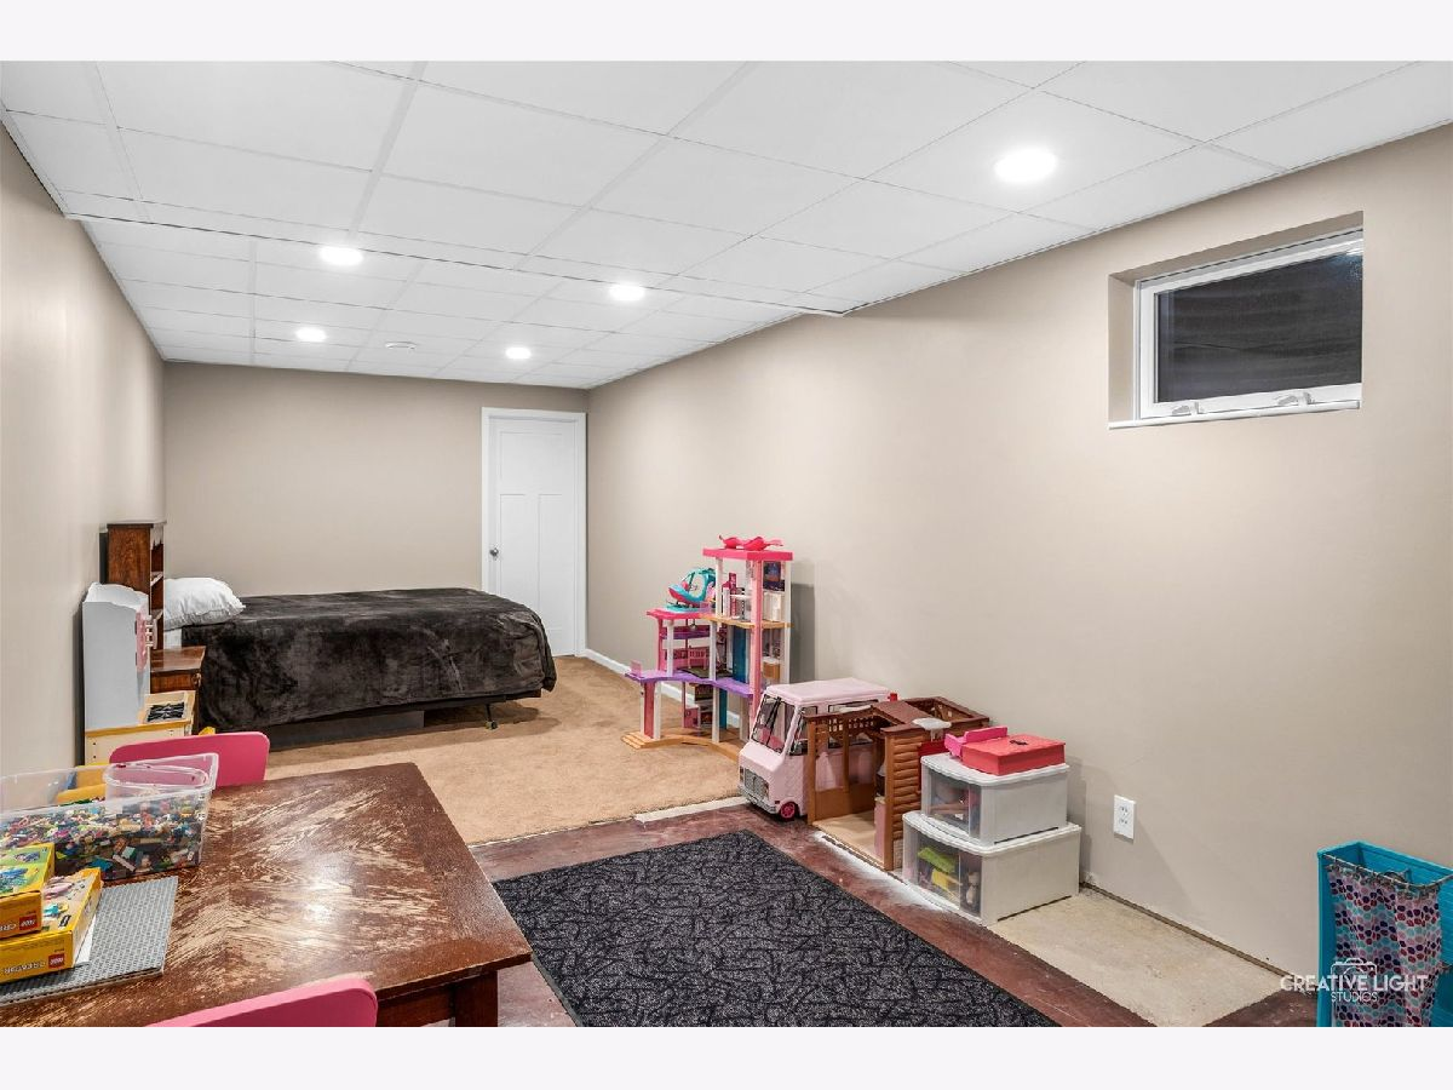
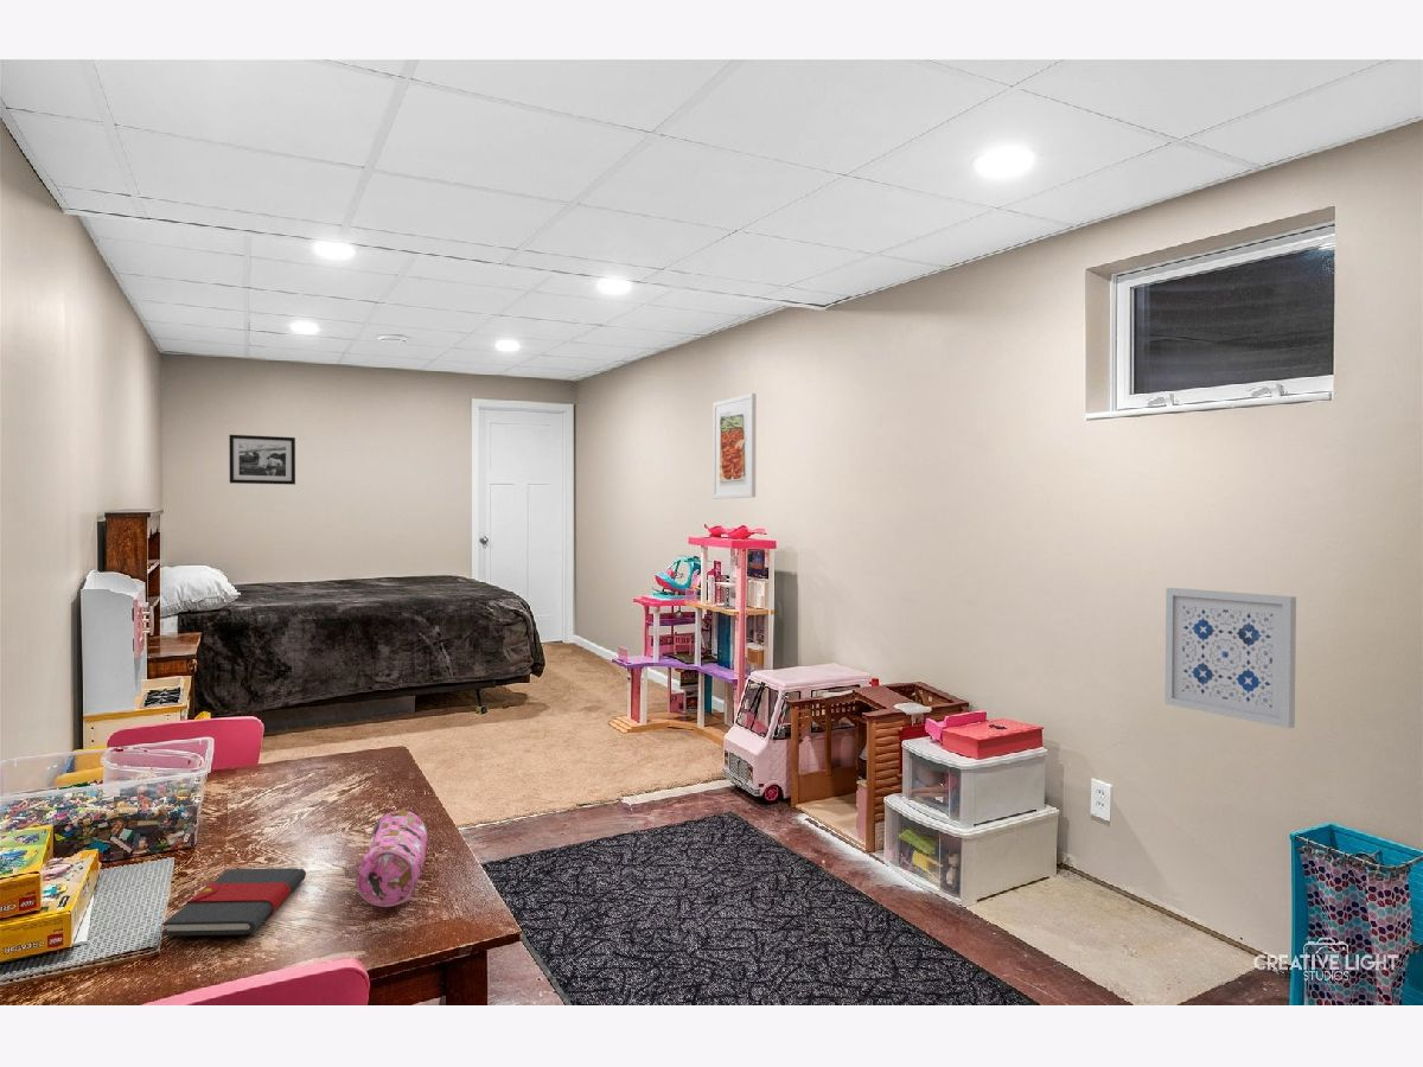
+ pencil case (394, 856)
+ picture frame (262, 460)
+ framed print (733, 448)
+ wall art (1226, 653)
+ book (238, 897)
